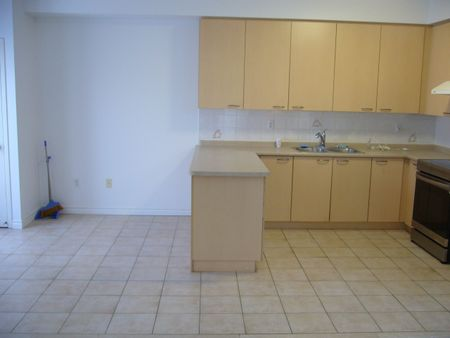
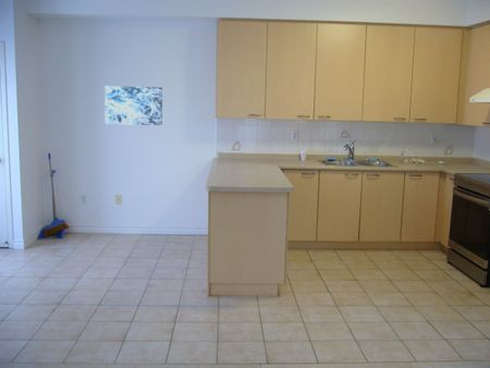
+ wall art (133, 106)
